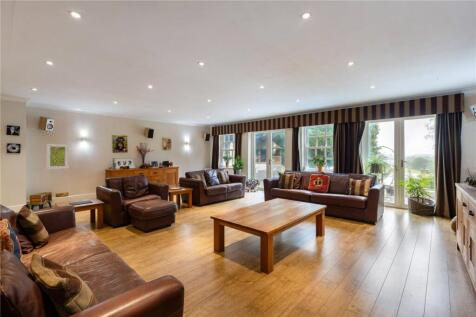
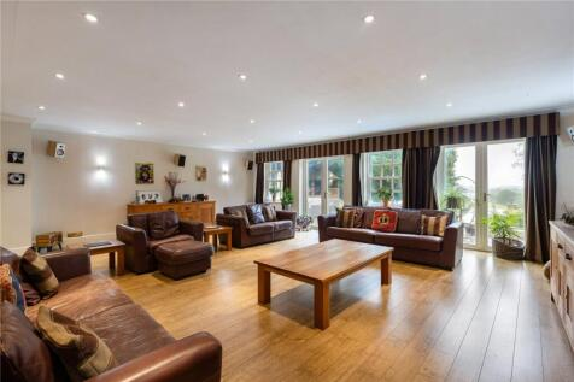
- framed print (57, 156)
